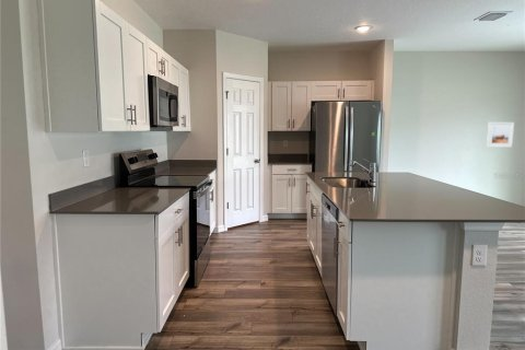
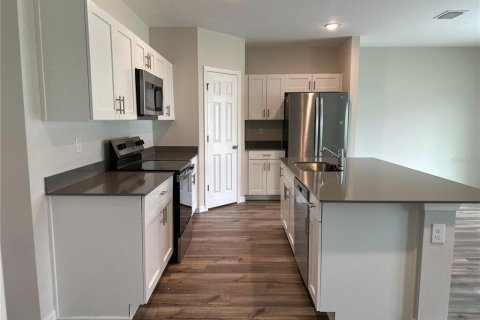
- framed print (500, 135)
